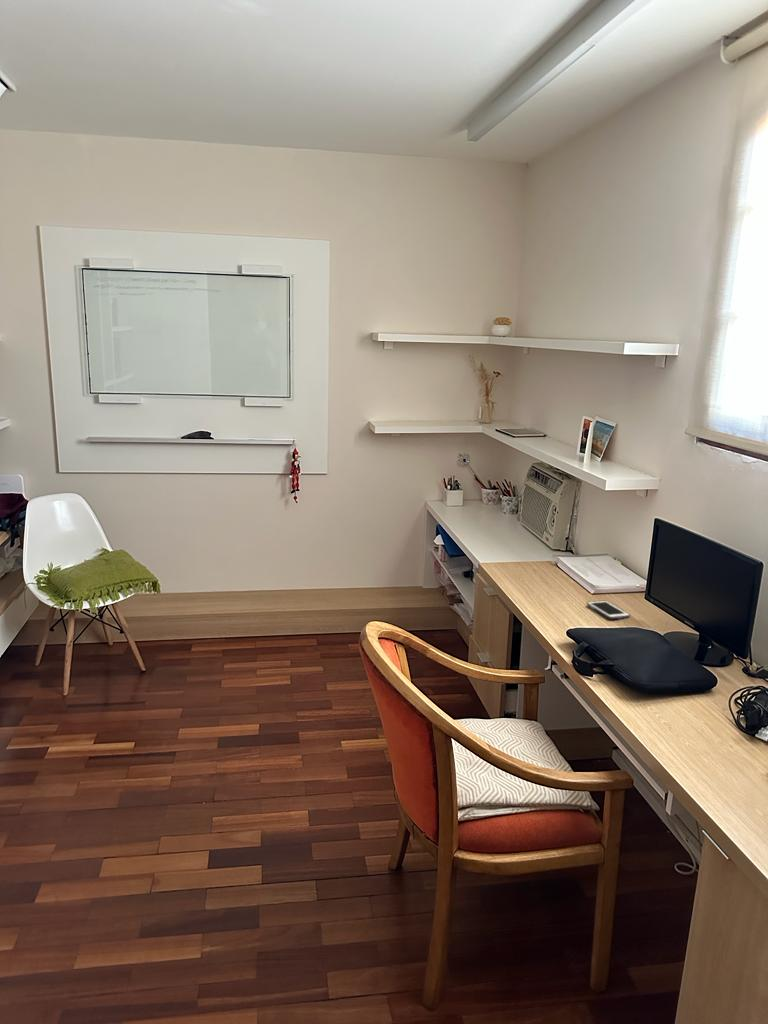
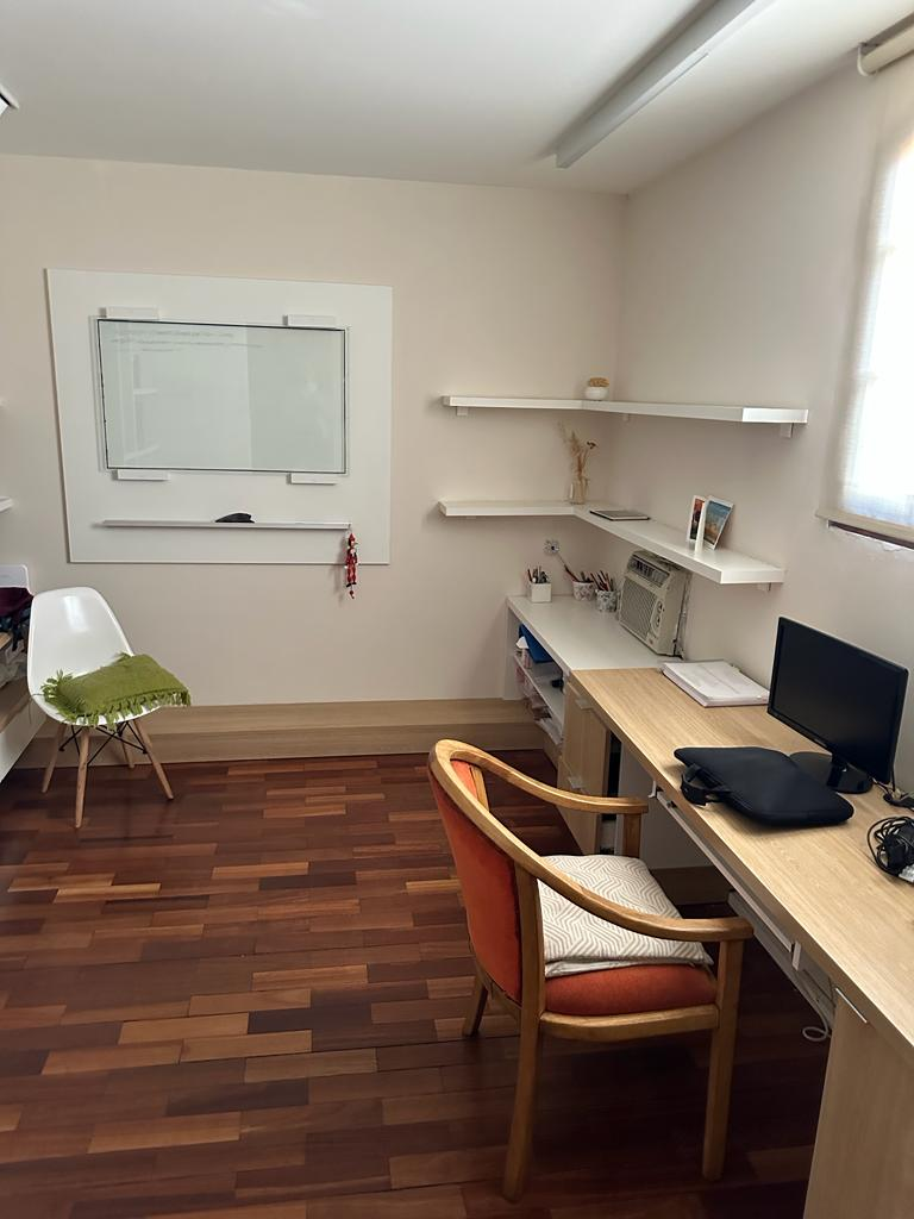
- cell phone (607, 609)
